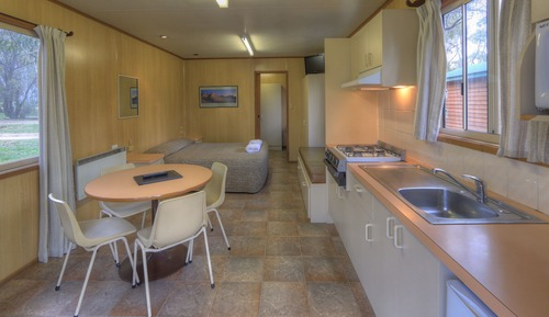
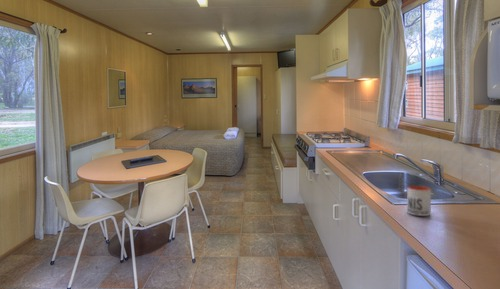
+ mug (417, 199)
